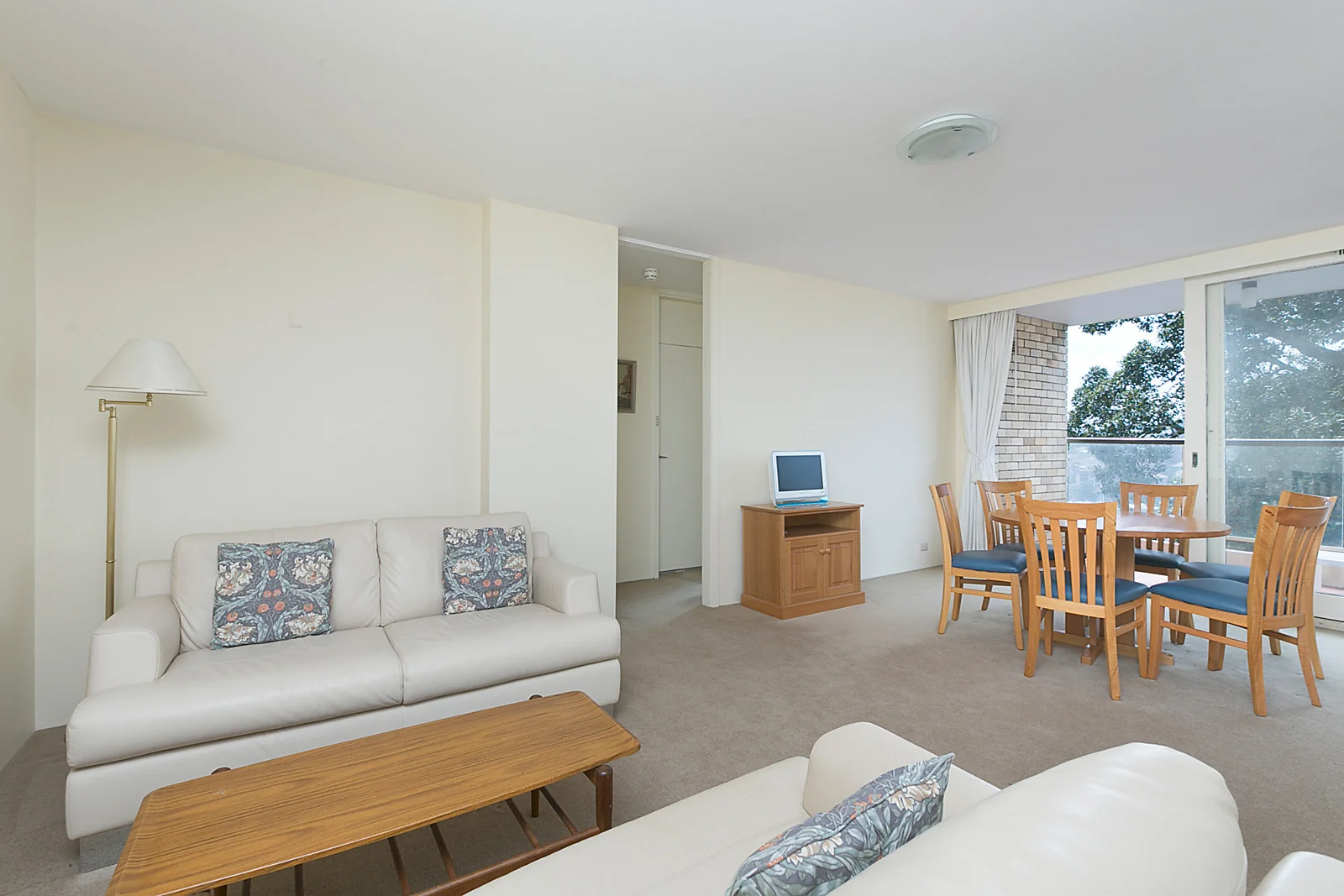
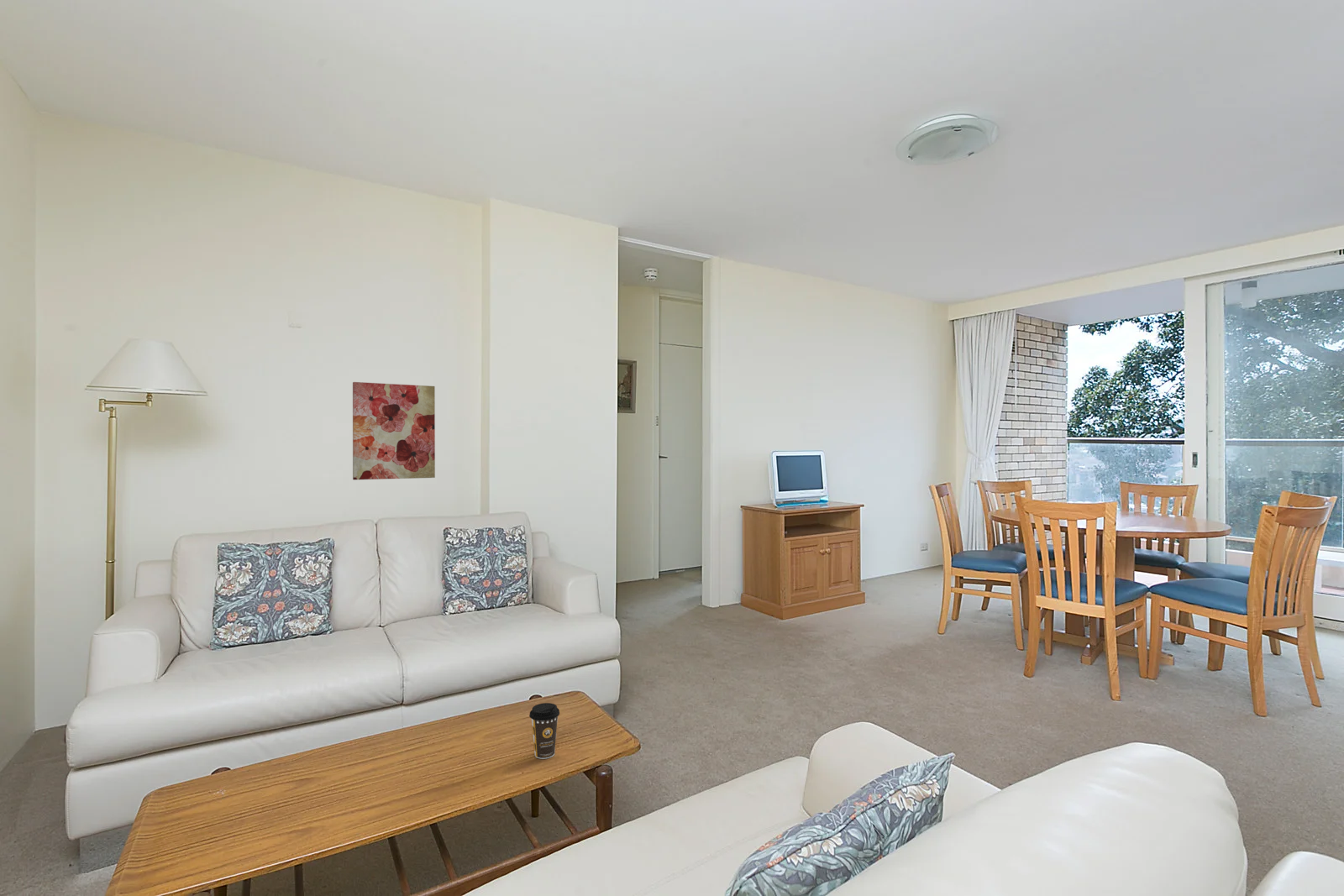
+ coffee cup (544, 731)
+ wall art (395, 431)
